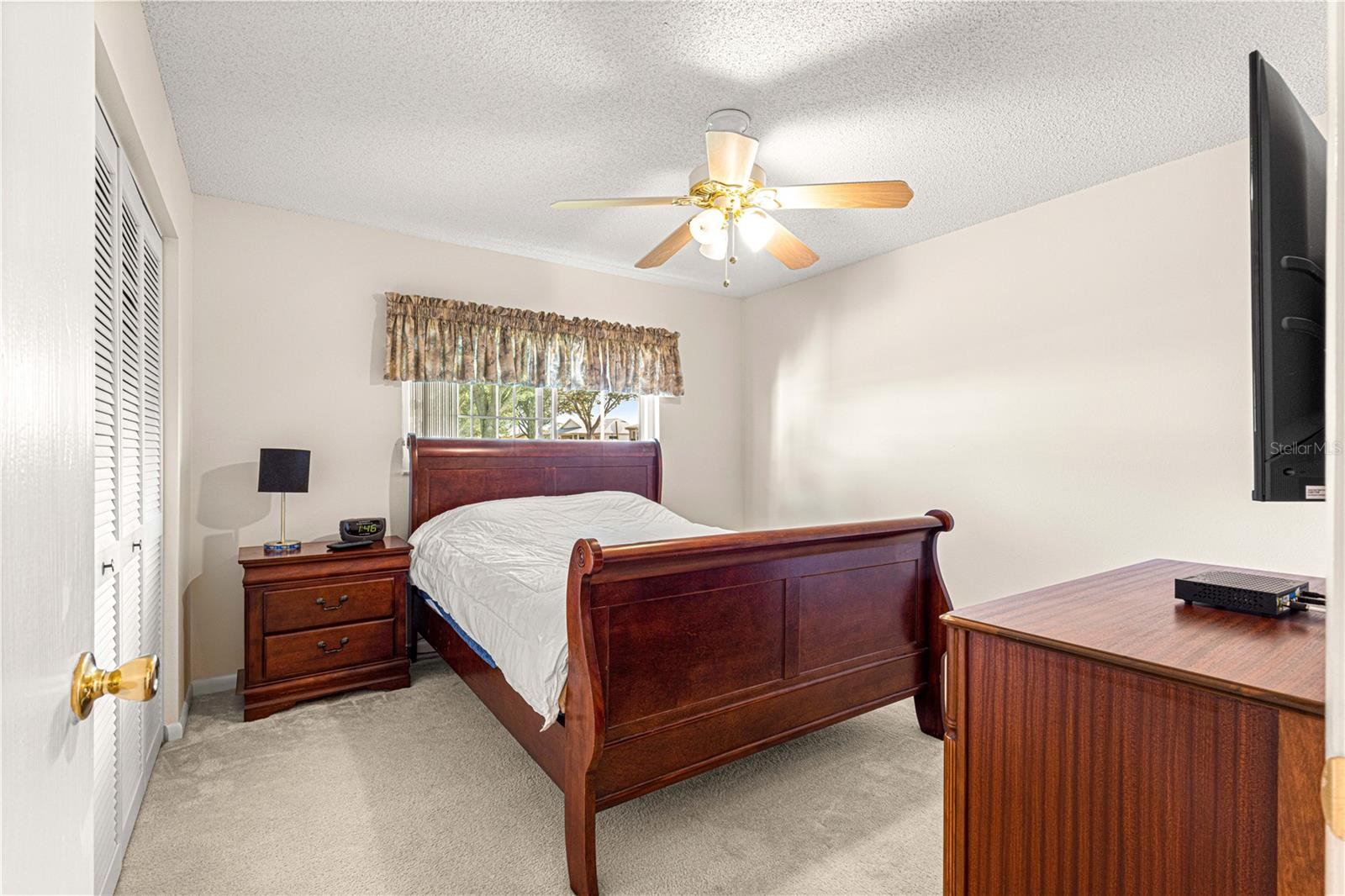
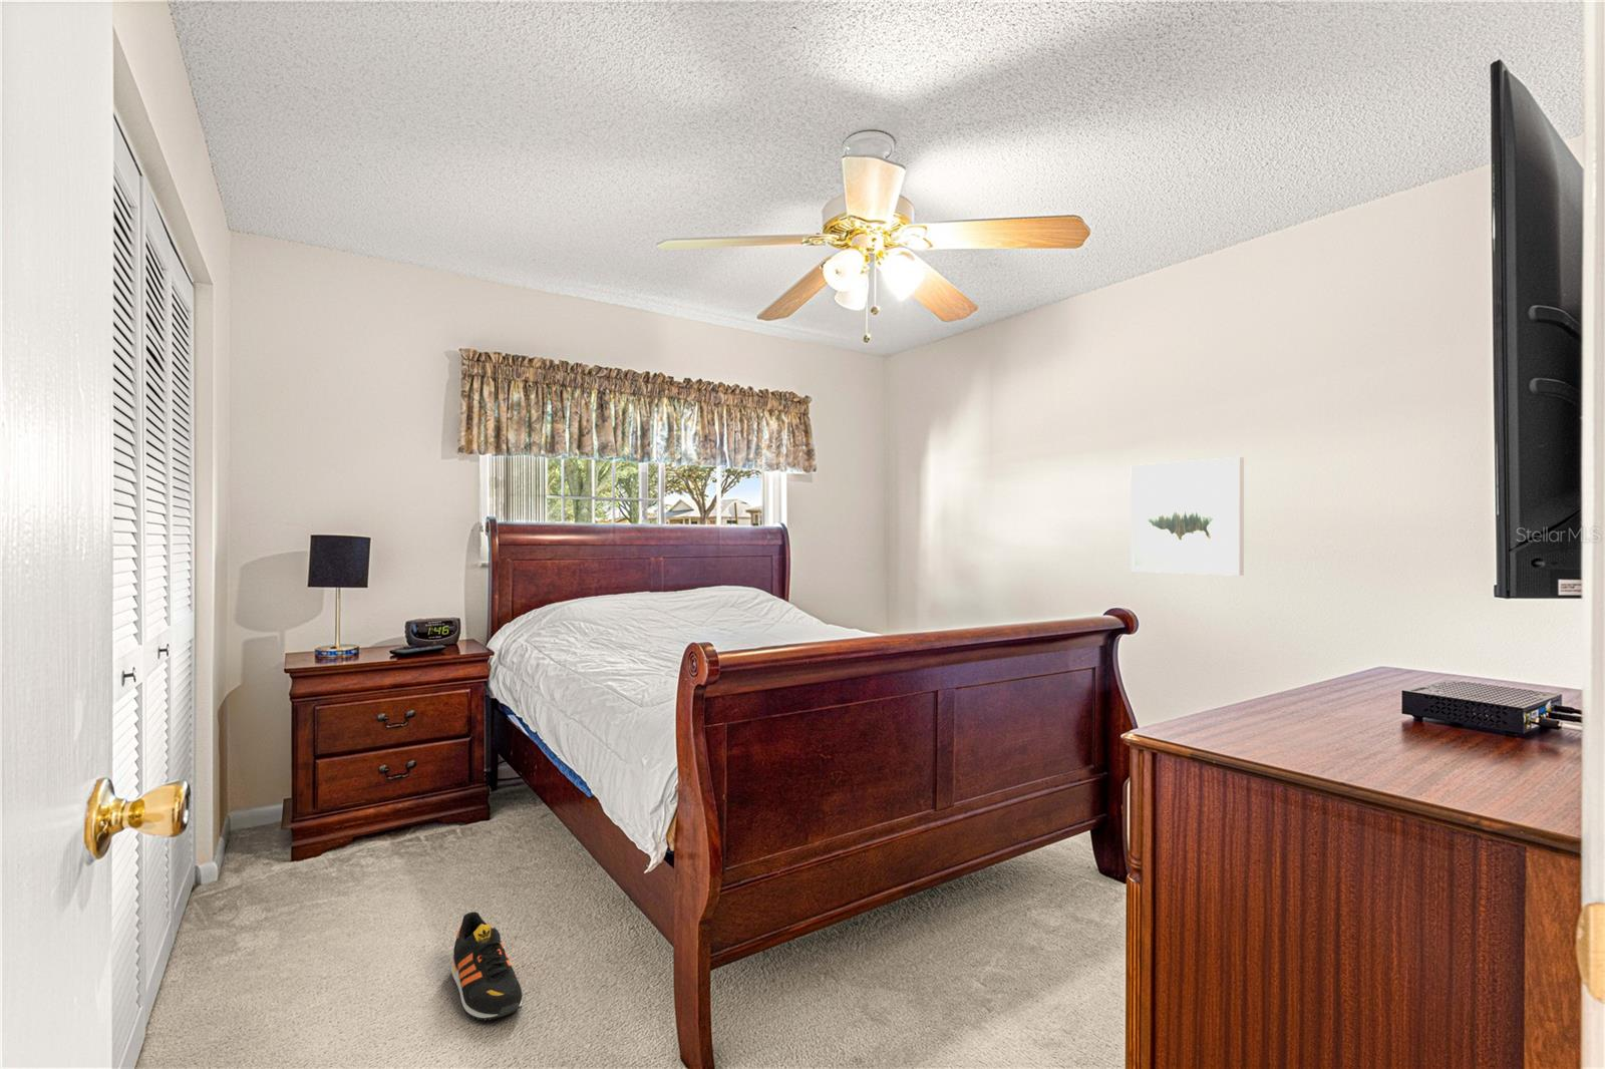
+ wall art (1184, 517)
+ shoe (486, 959)
